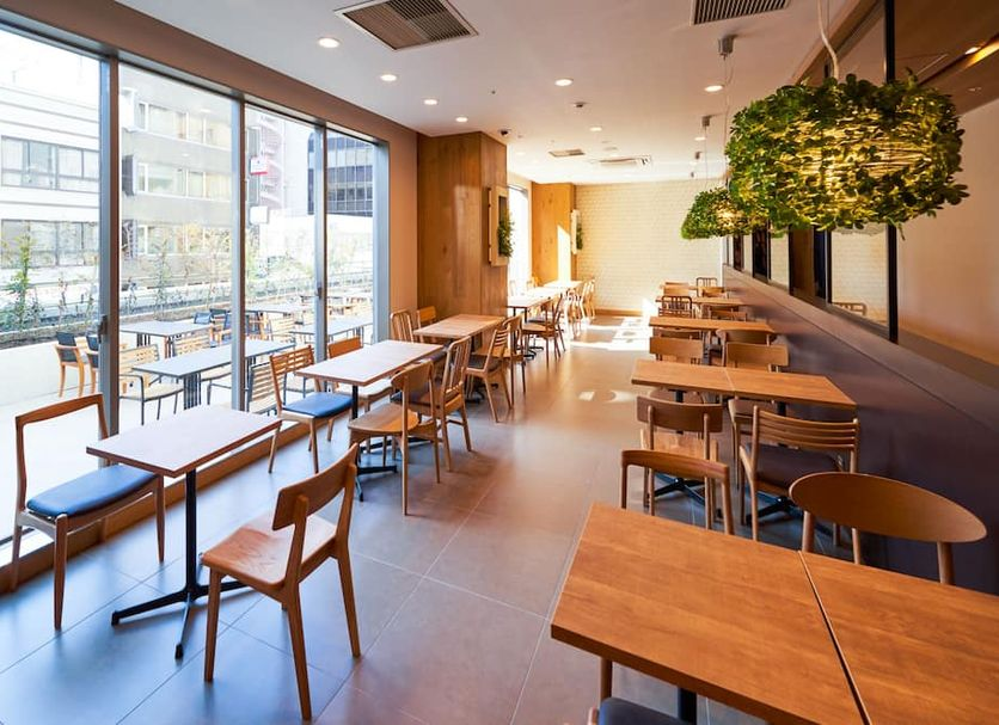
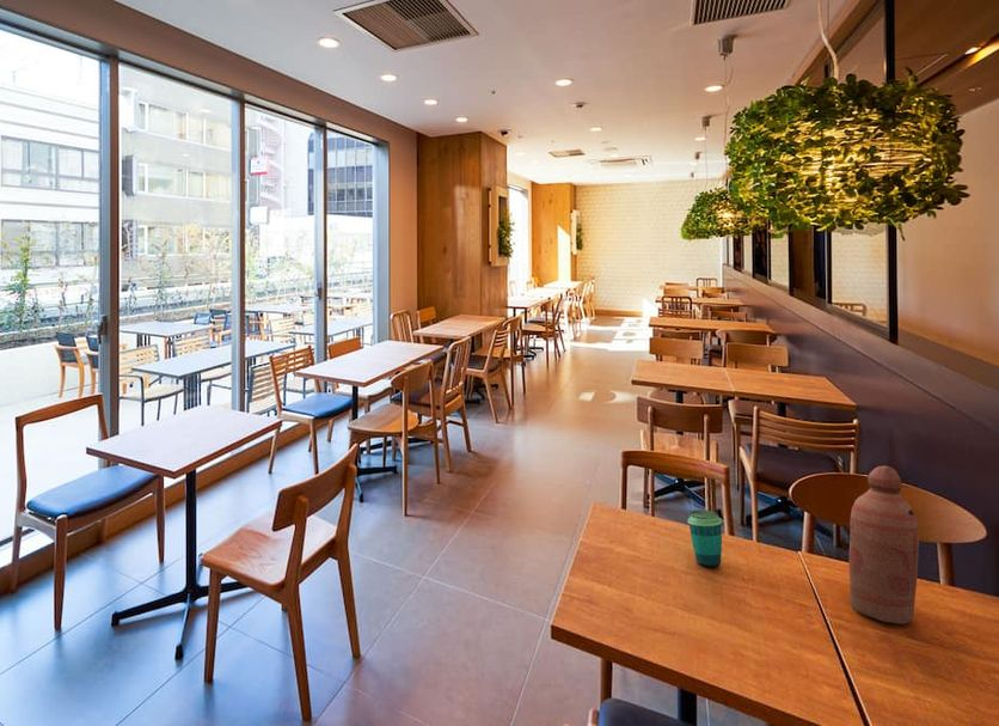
+ bottle (883, 538)
+ cup (704, 537)
